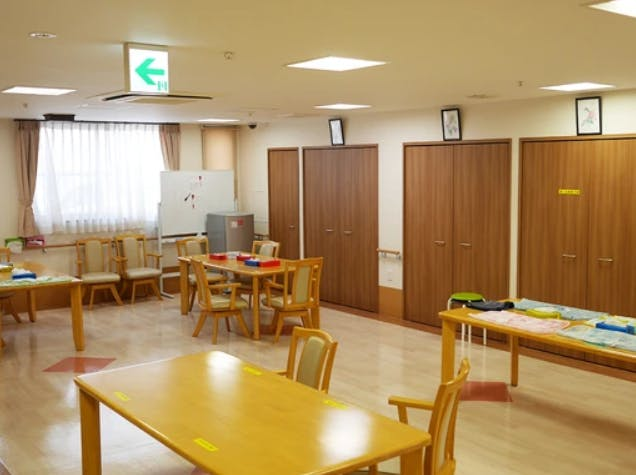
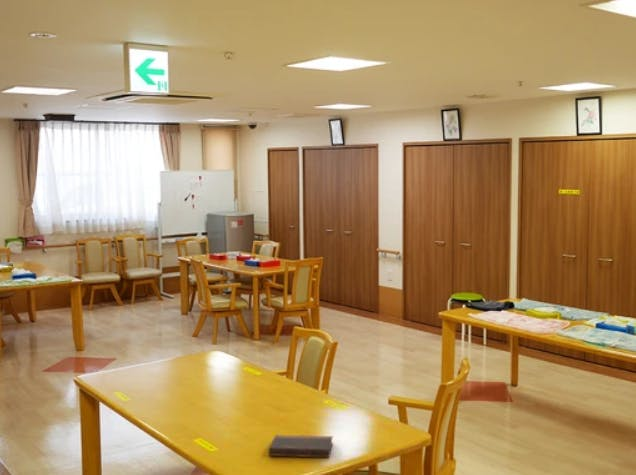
+ book (301, 445)
